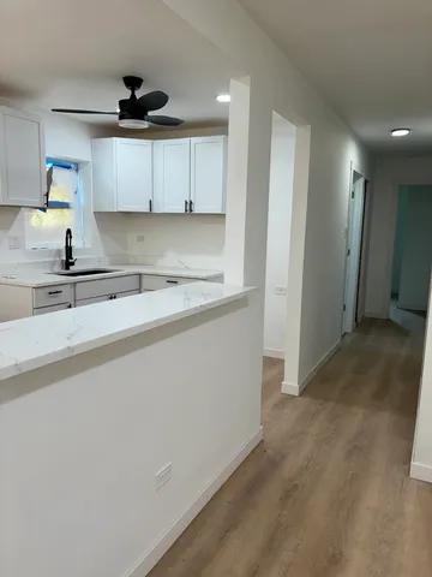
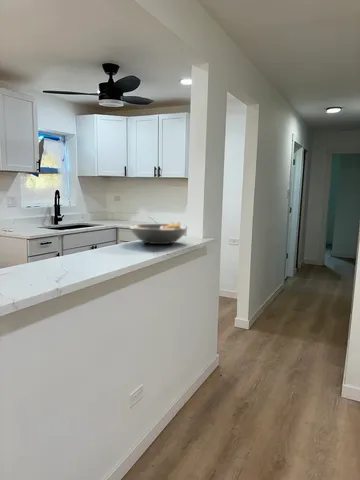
+ fruit bowl (158, 232)
